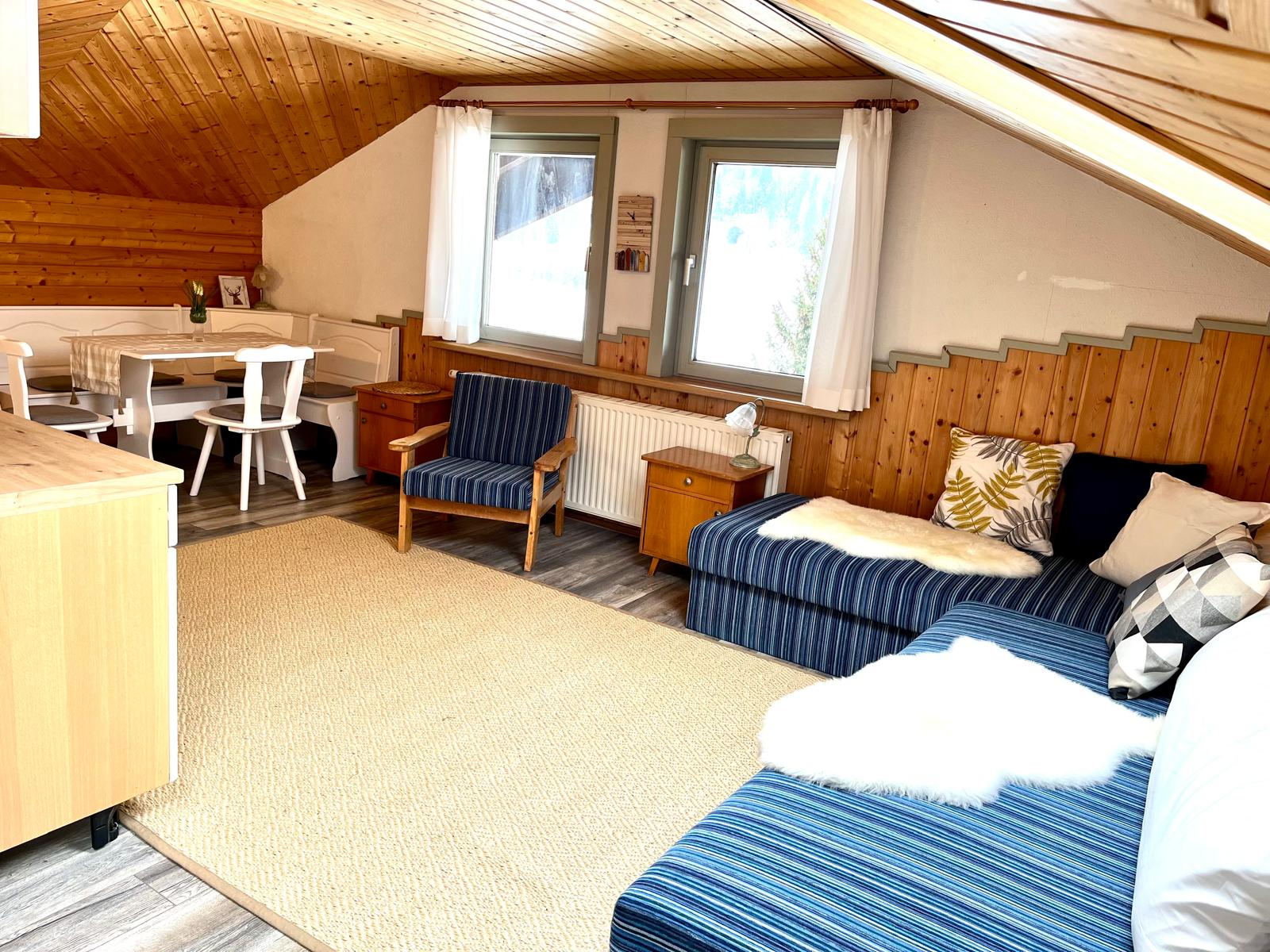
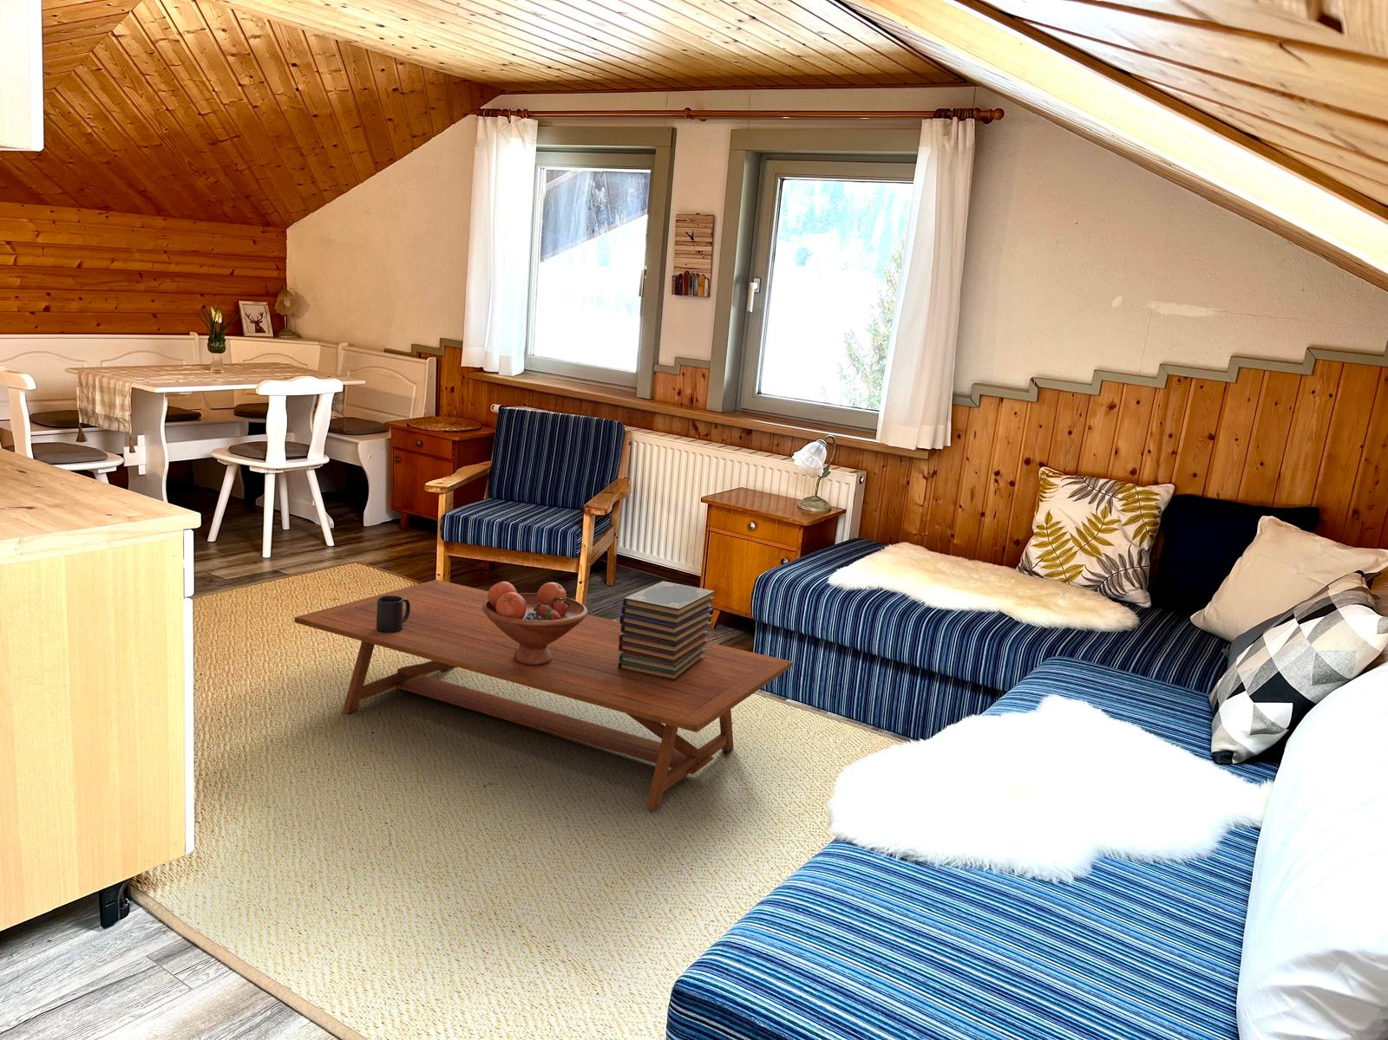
+ mug (395, 612)
+ coffee table (540, 685)
+ fruit bowl (534, 623)
+ book stack (667, 628)
